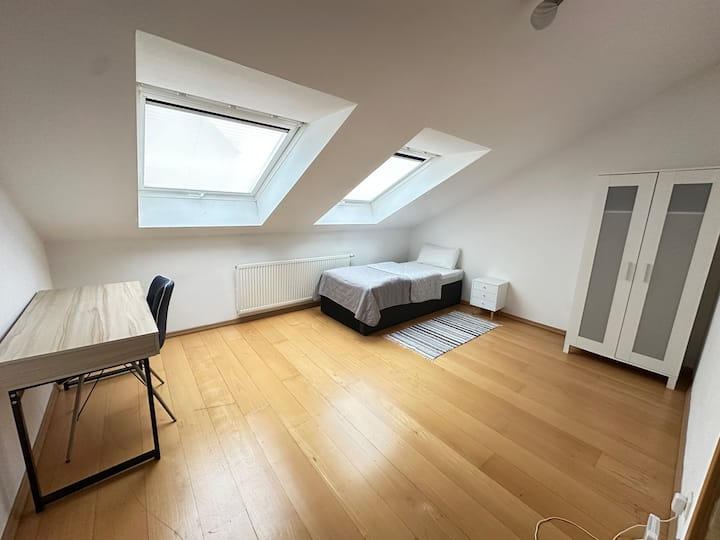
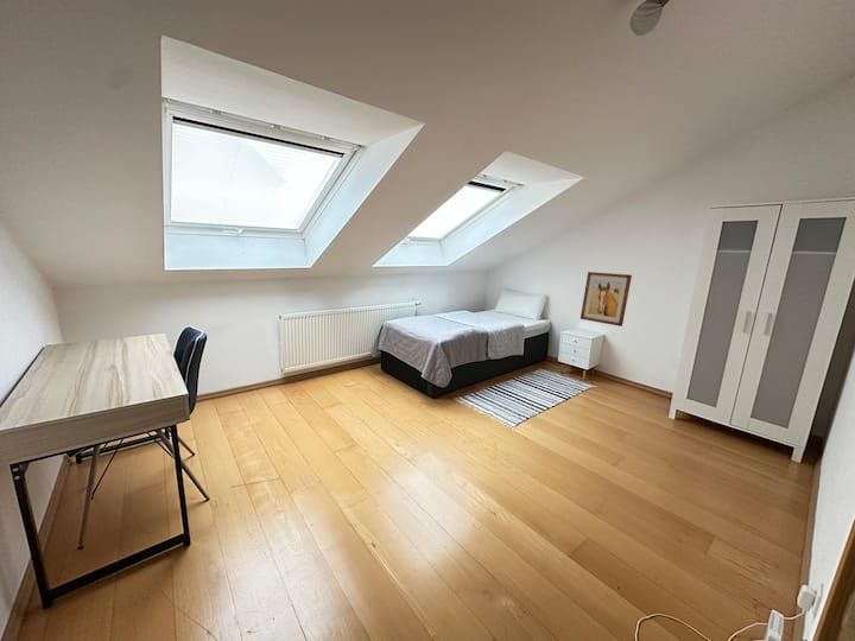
+ wall art (604, 298)
